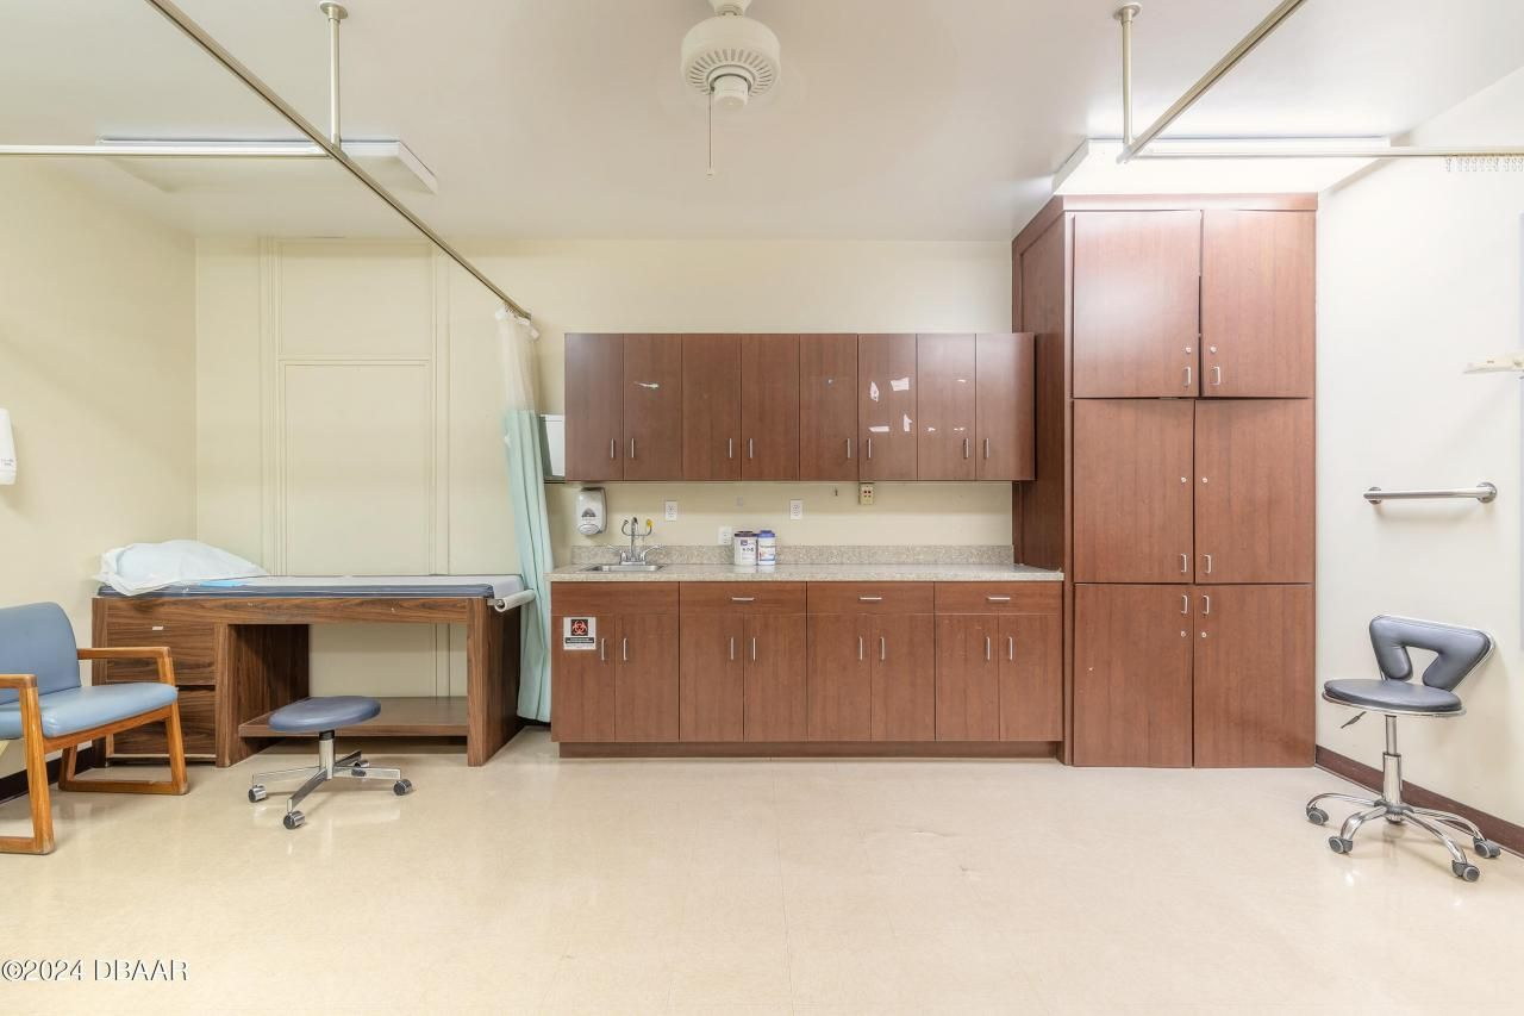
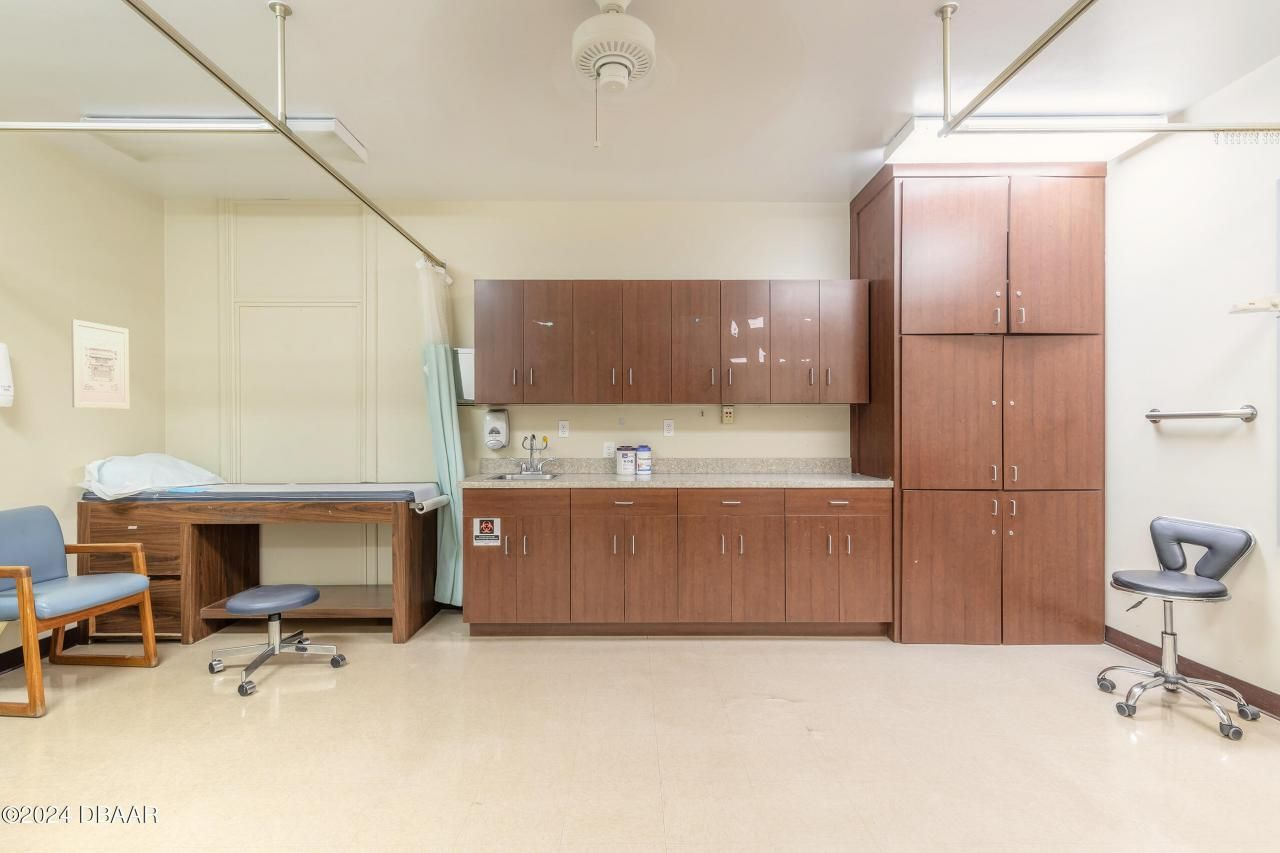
+ wall art (101, 366)
